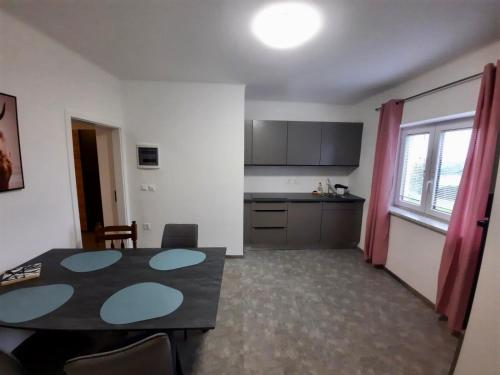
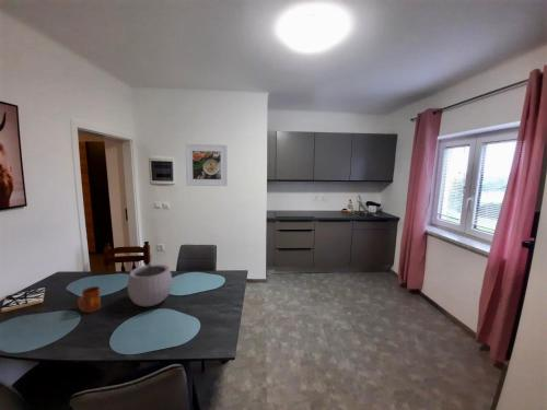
+ mug (88, 301)
+ plant pot (150, 279)
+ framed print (207, 165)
